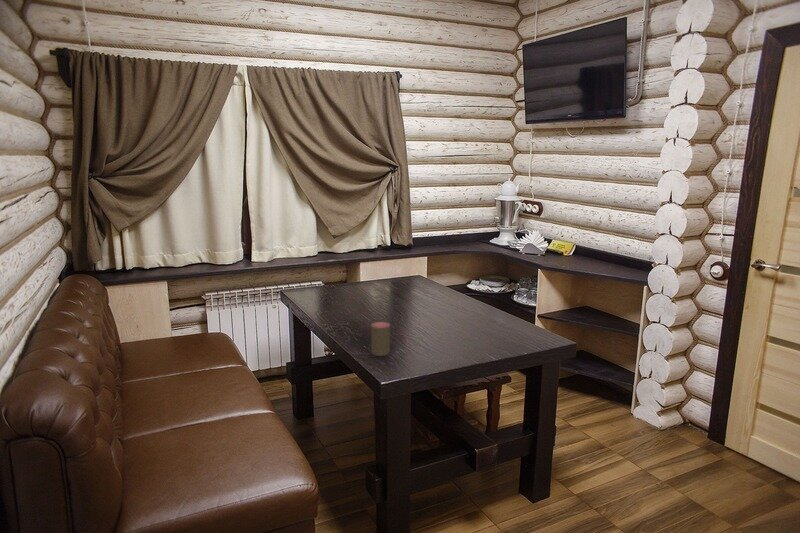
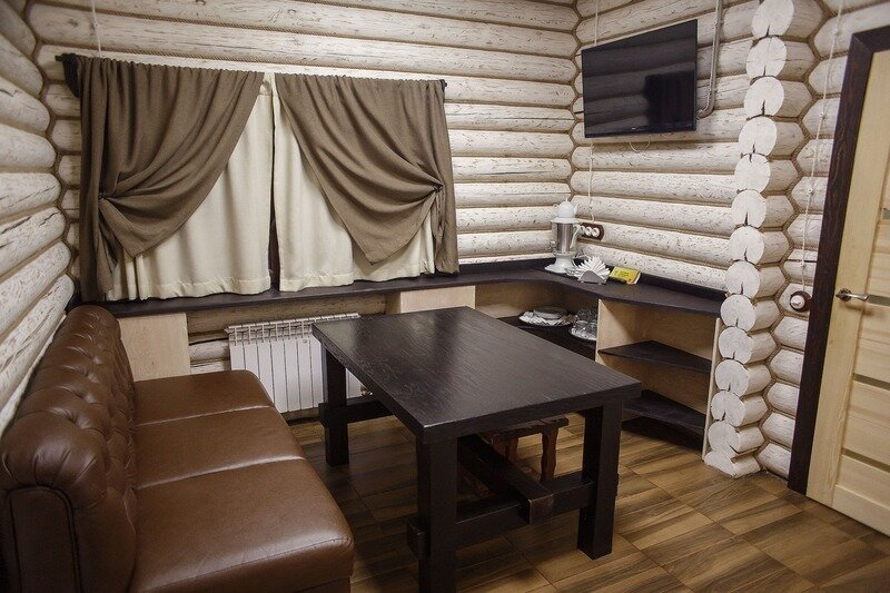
- cup (380, 338)
